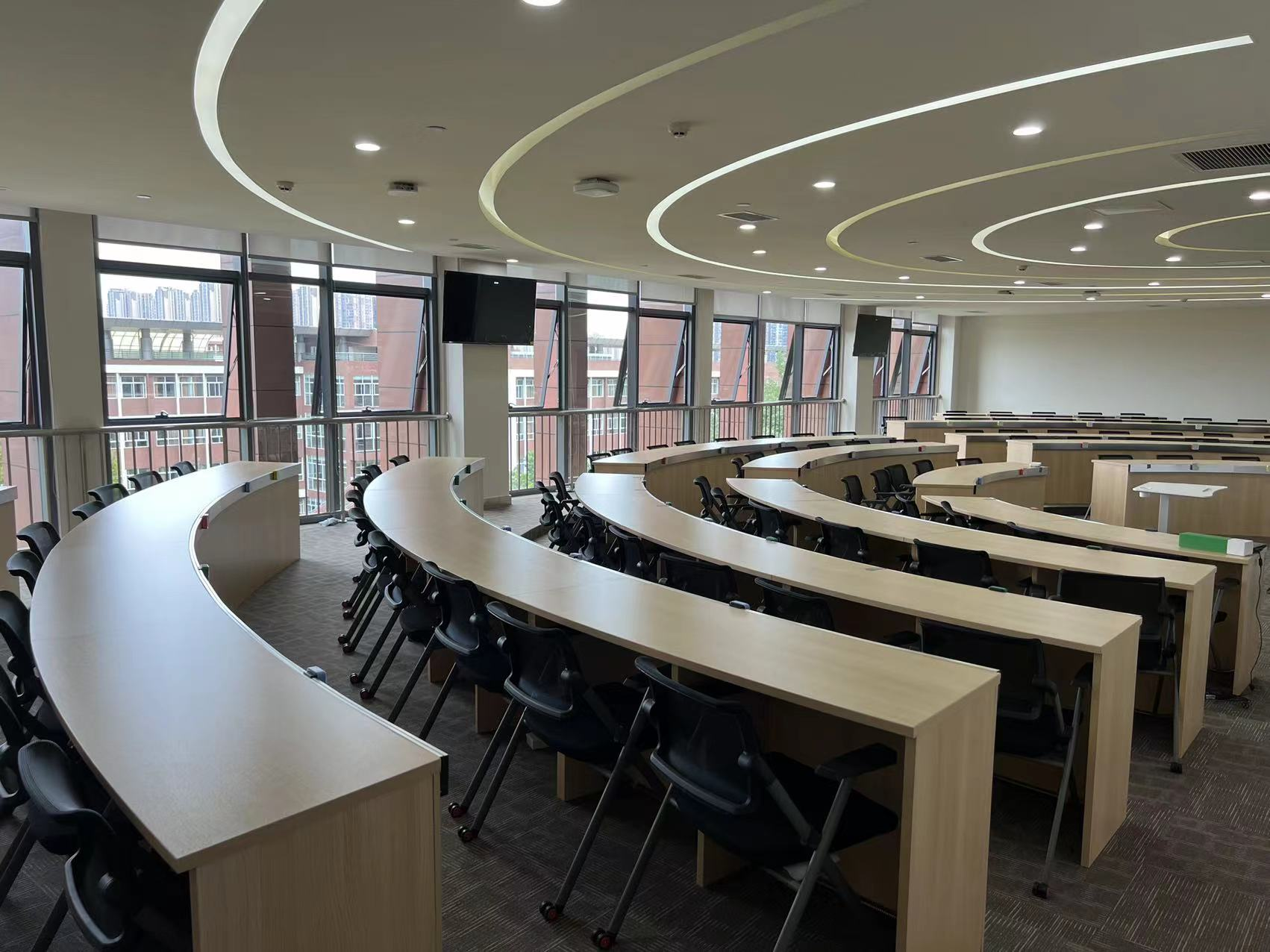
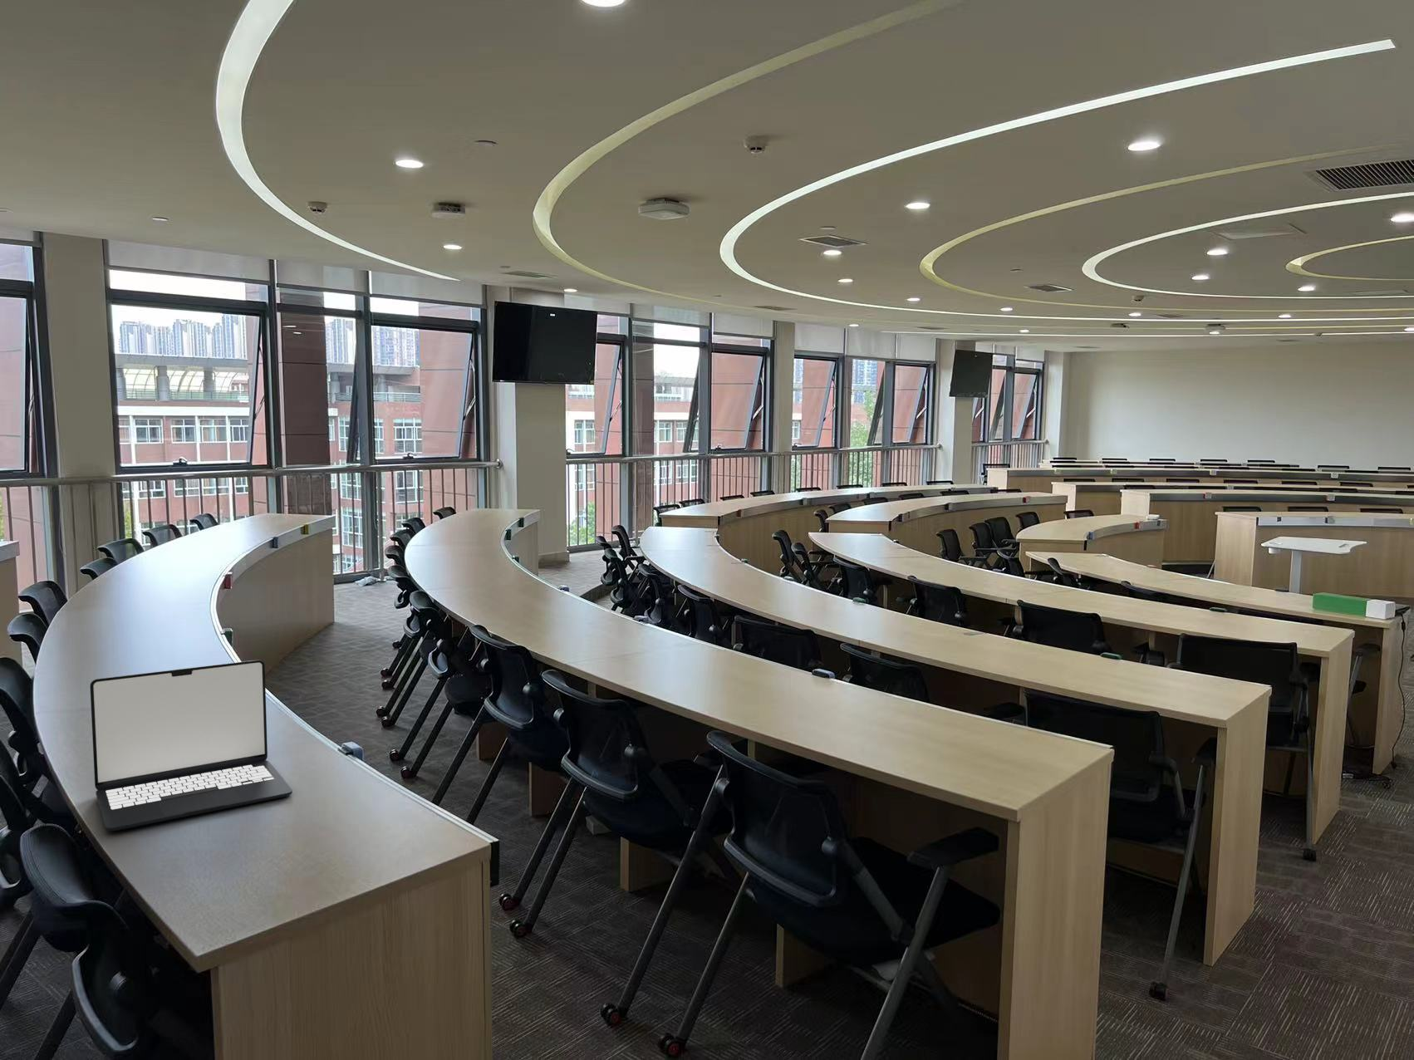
+ laptop (192, 738)
